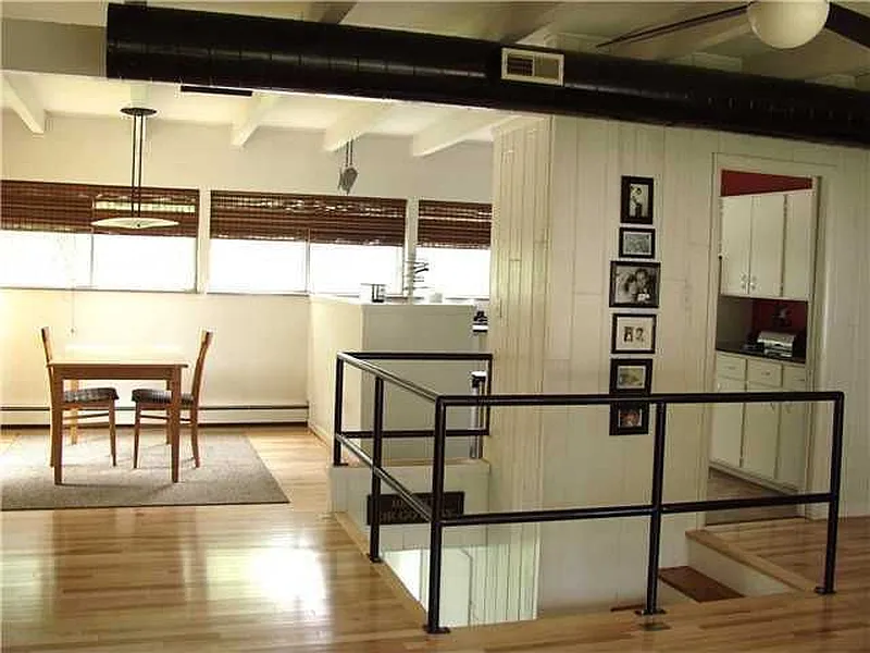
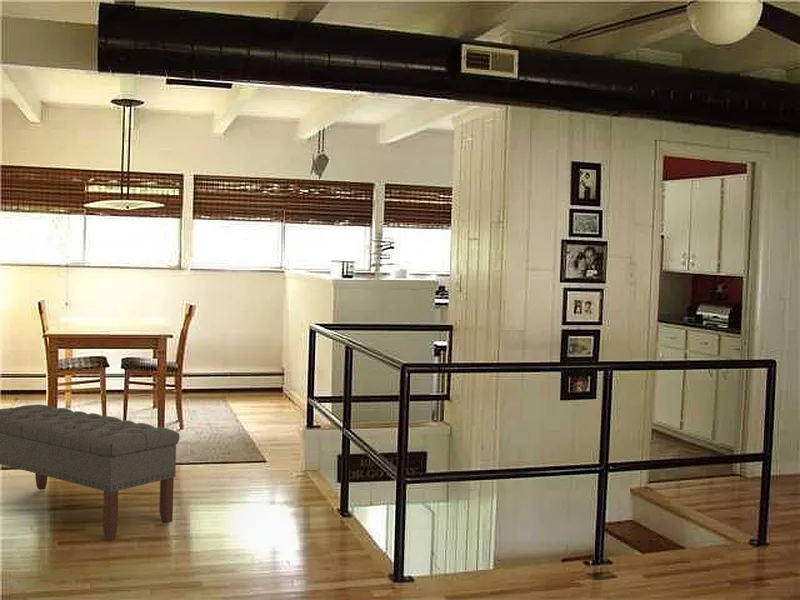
+ bench (73, 465)
